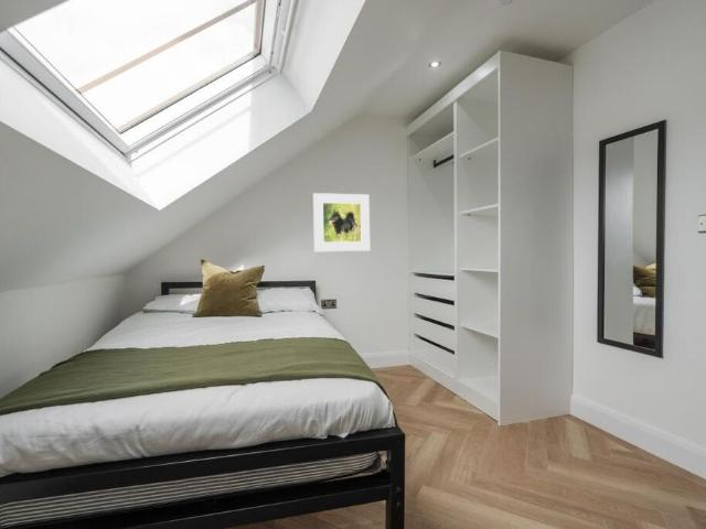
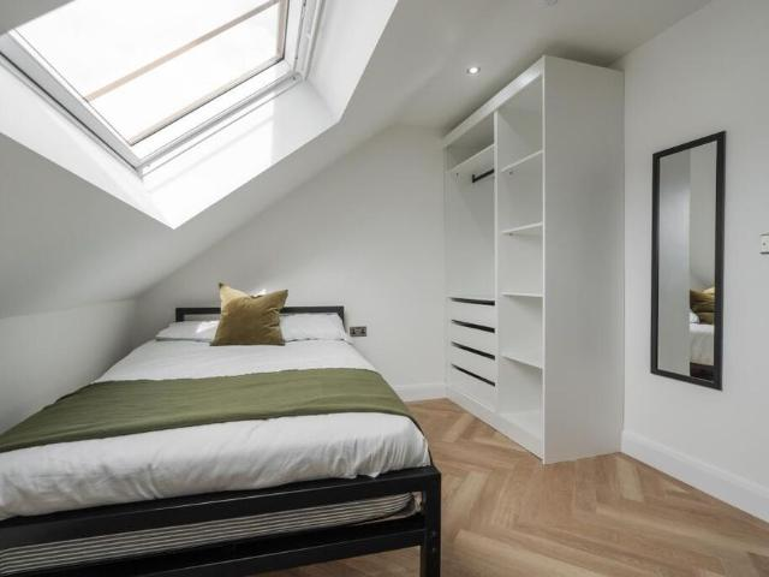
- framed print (342, 223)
